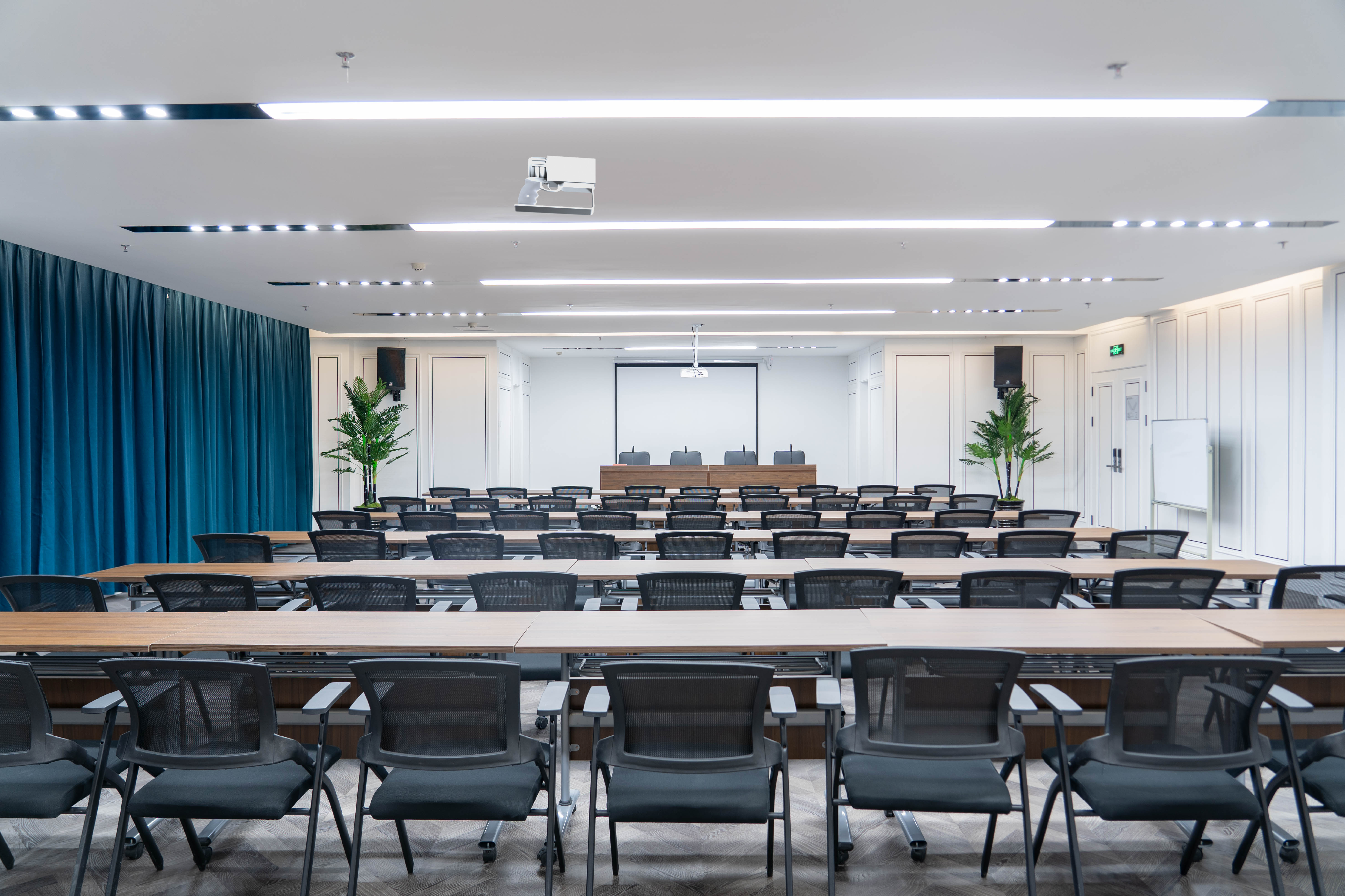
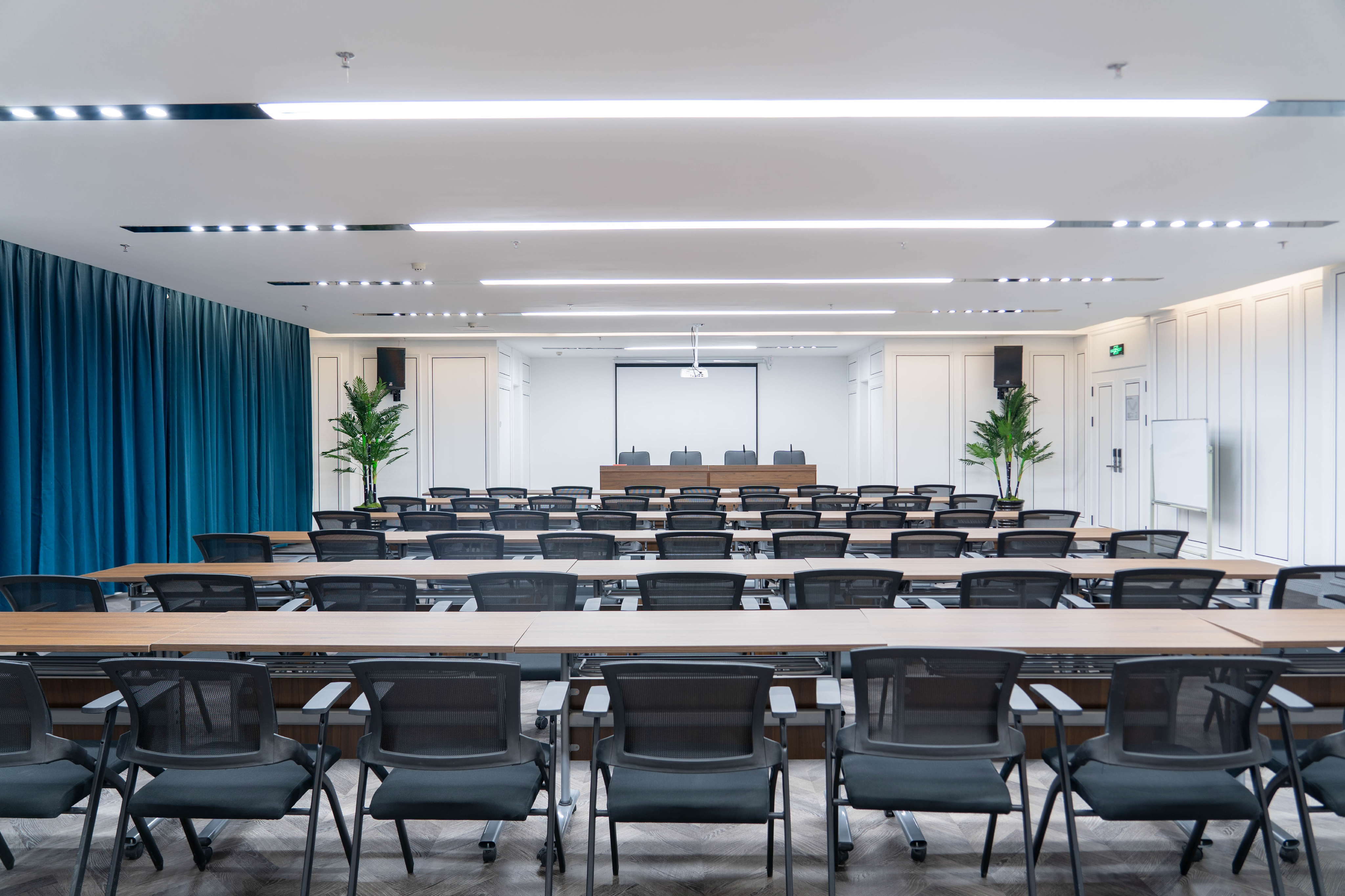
- projector (555, 185)
